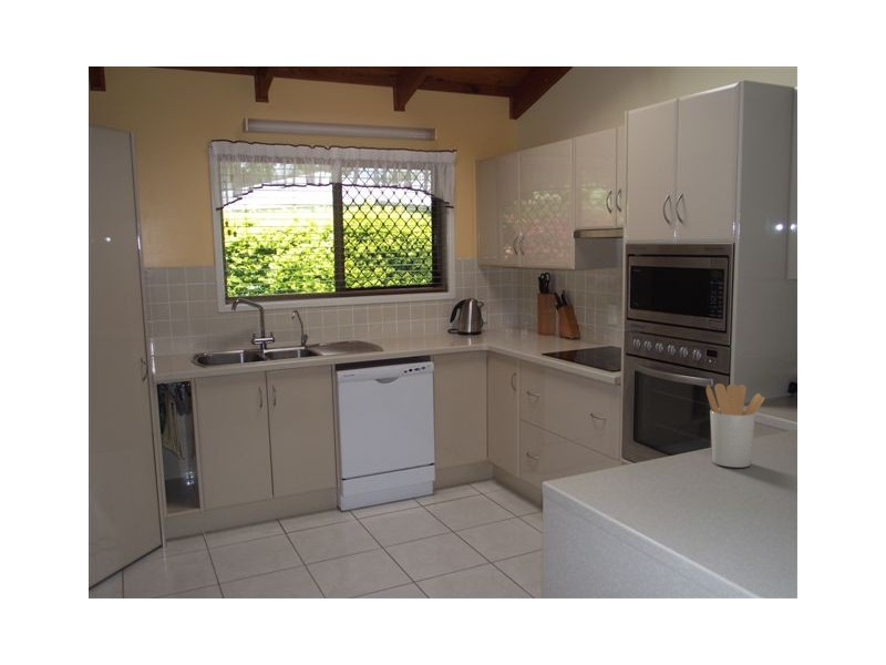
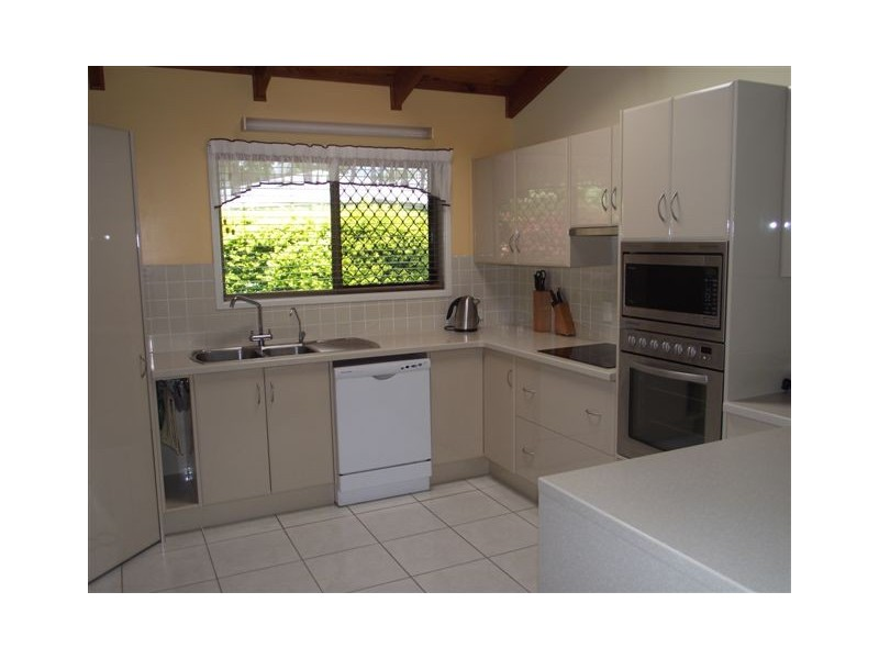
- utensil holder (731, 422)
